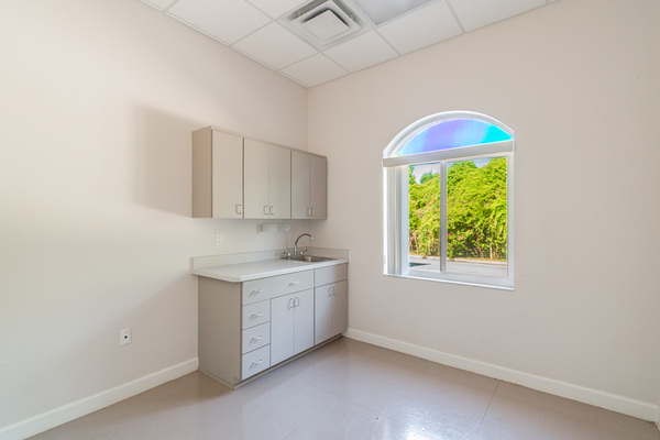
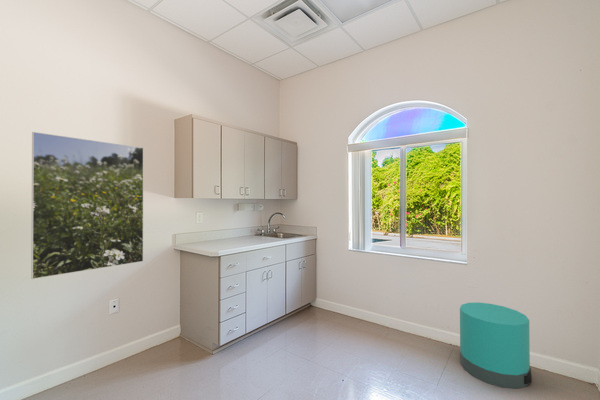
+ trash can (493, 341)
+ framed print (94, 204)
